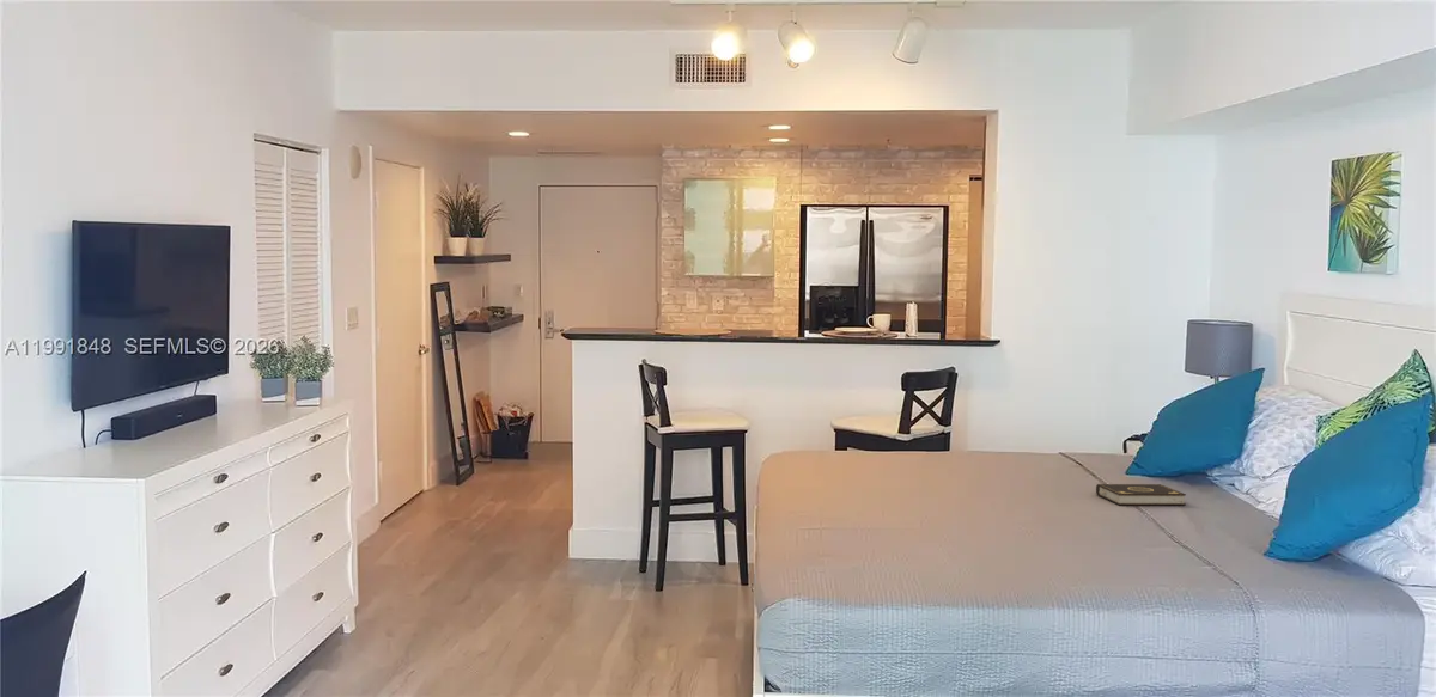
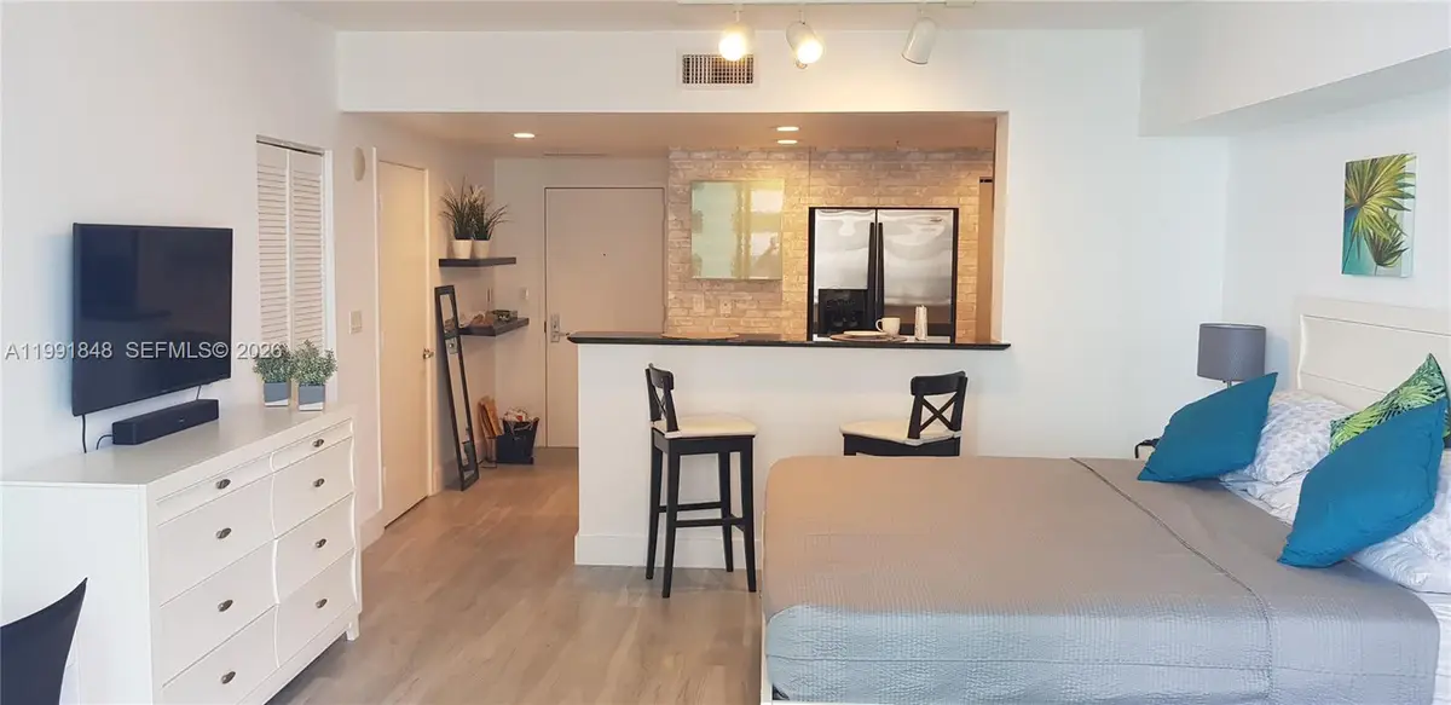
- book (1139, 494)
